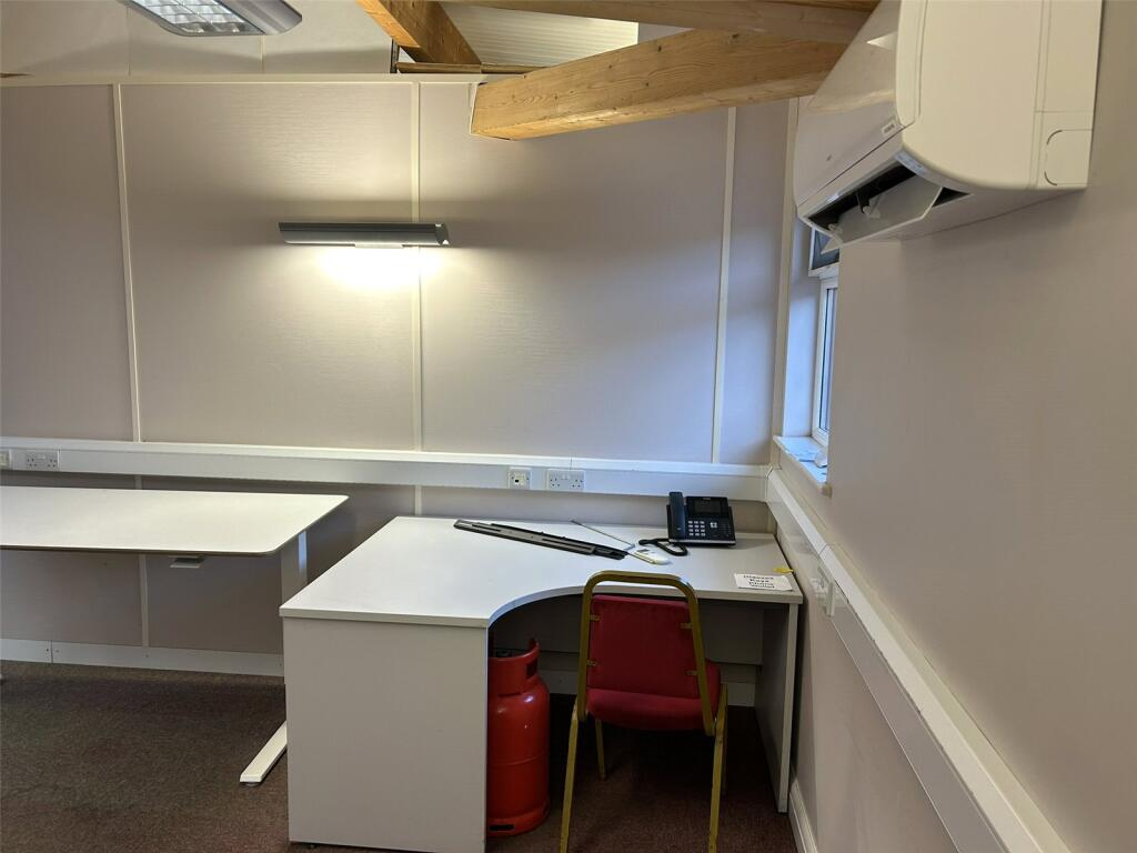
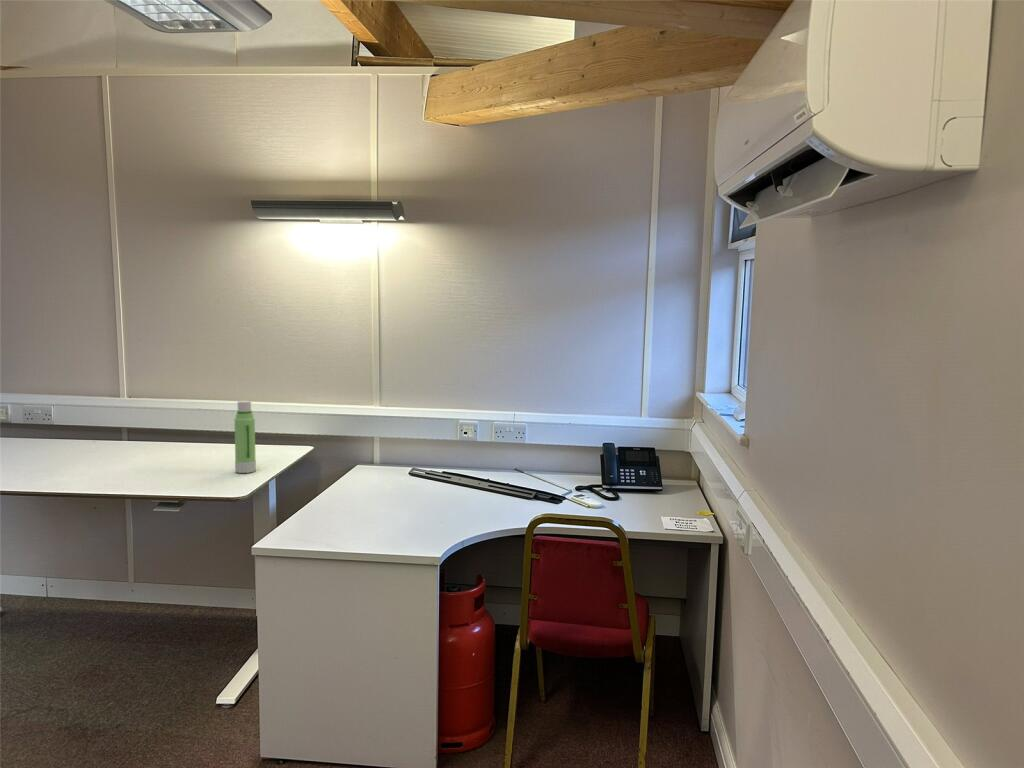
+ water bottle (244, 436)
